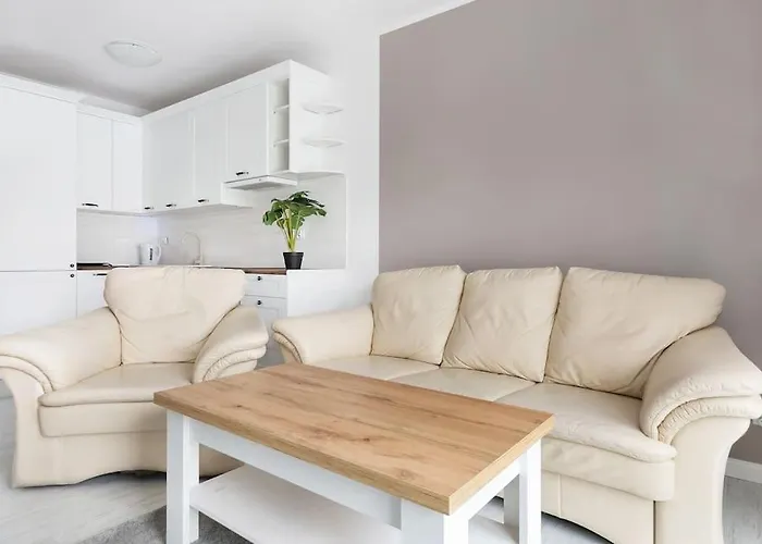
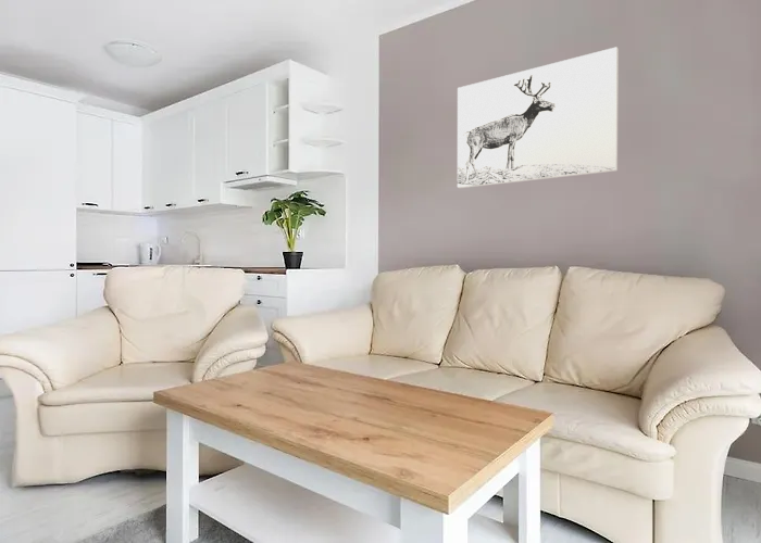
+ wall art (529, 125)
